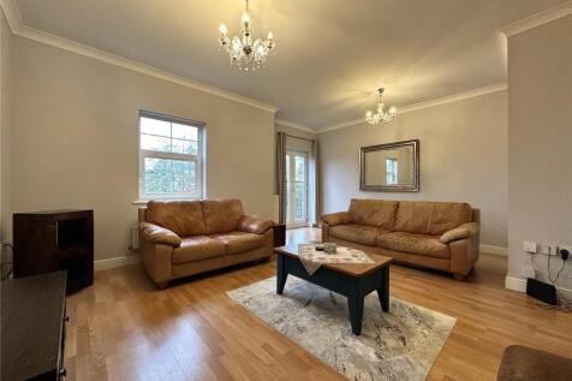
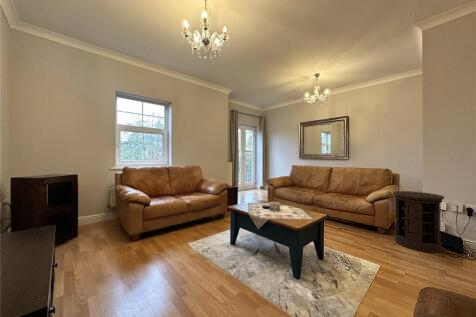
+ side table (417, 219)
